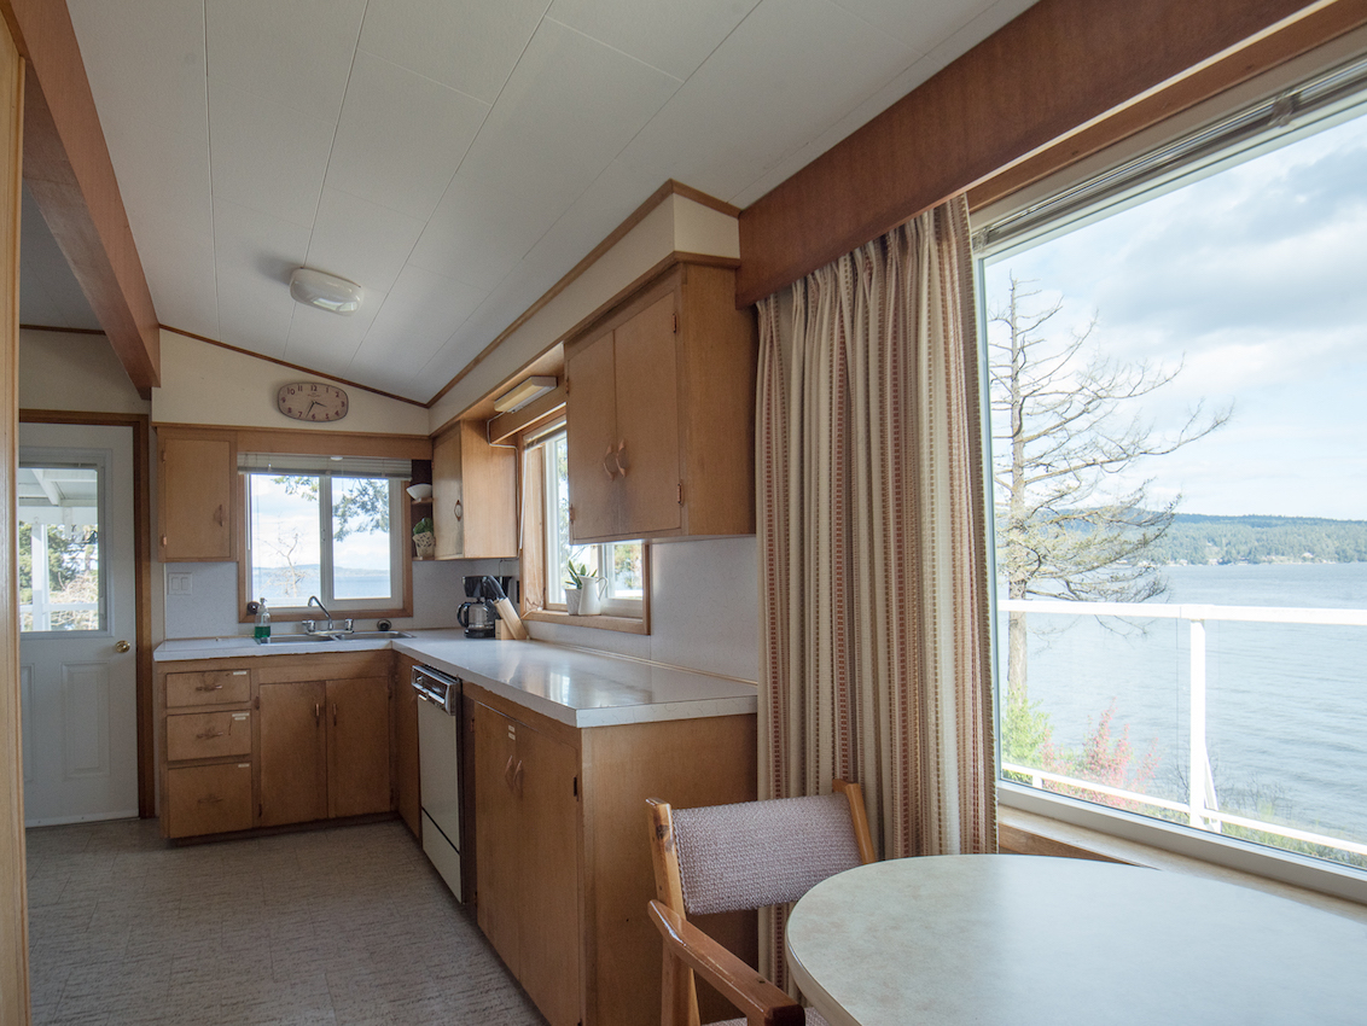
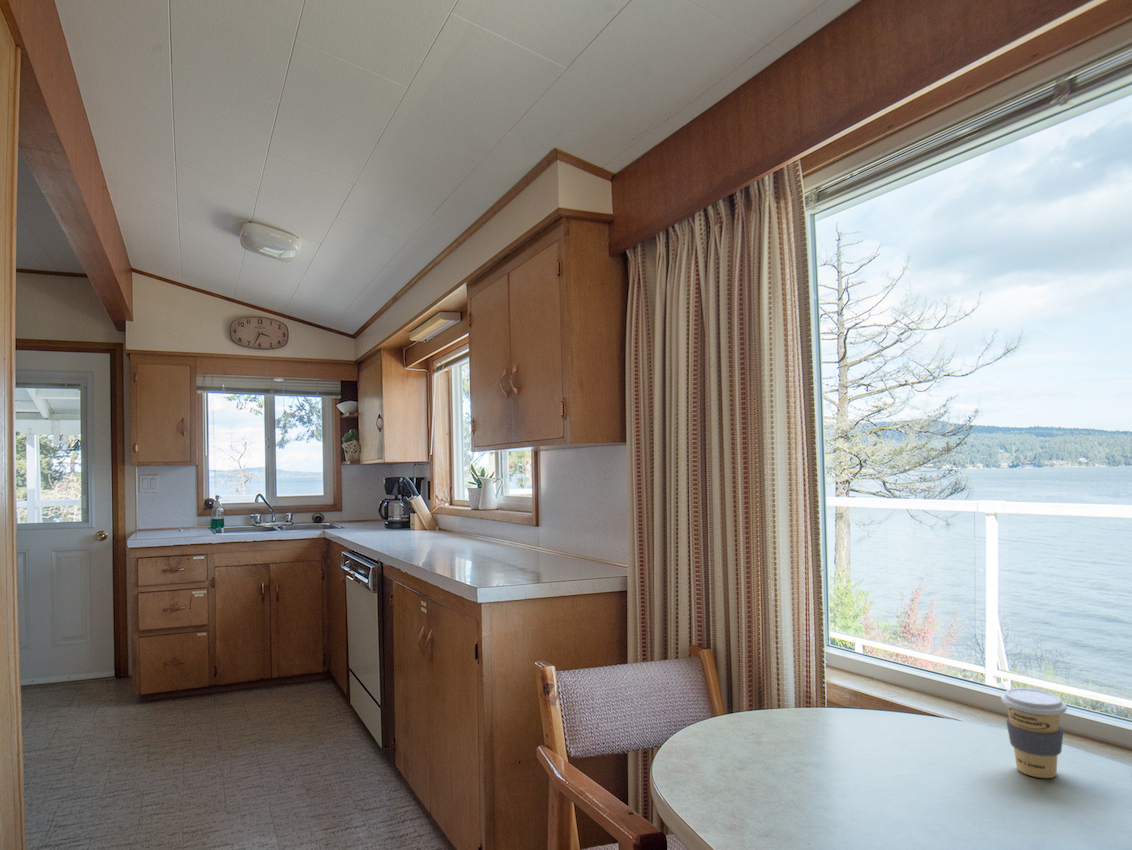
+ coffee cup (1034, 733)
